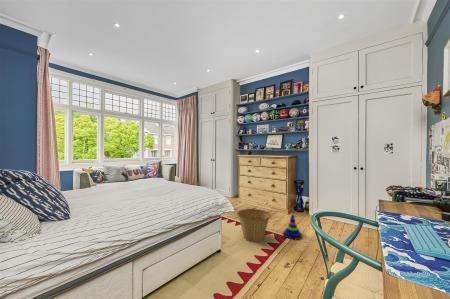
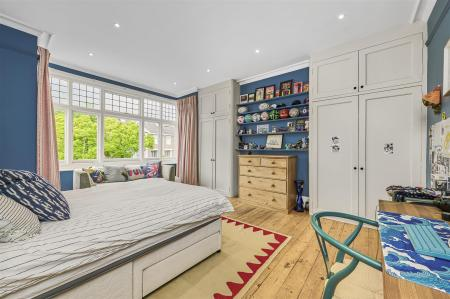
- basket (253, 225)
- stacking toy (292, 221)
